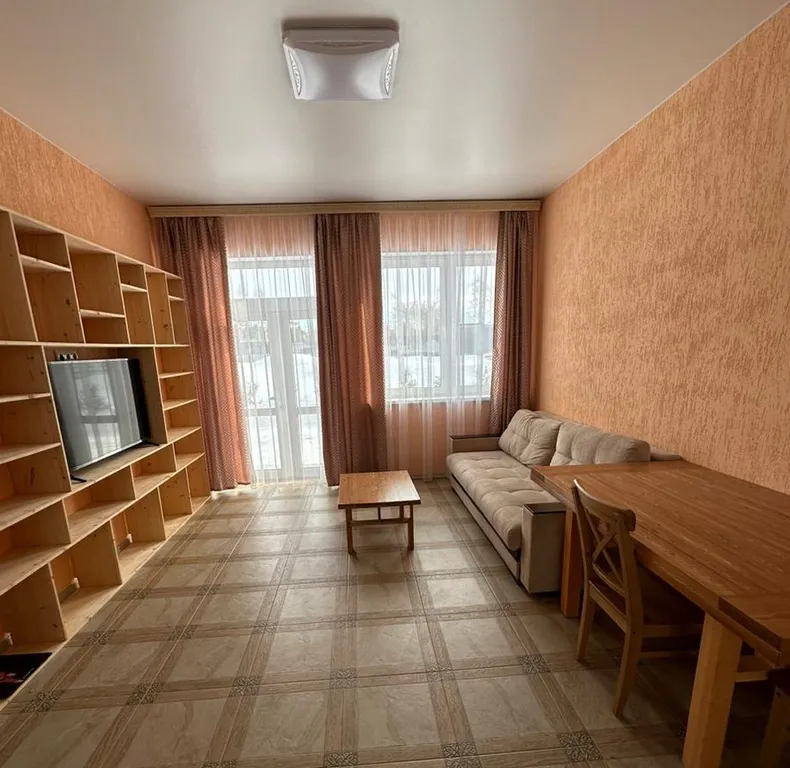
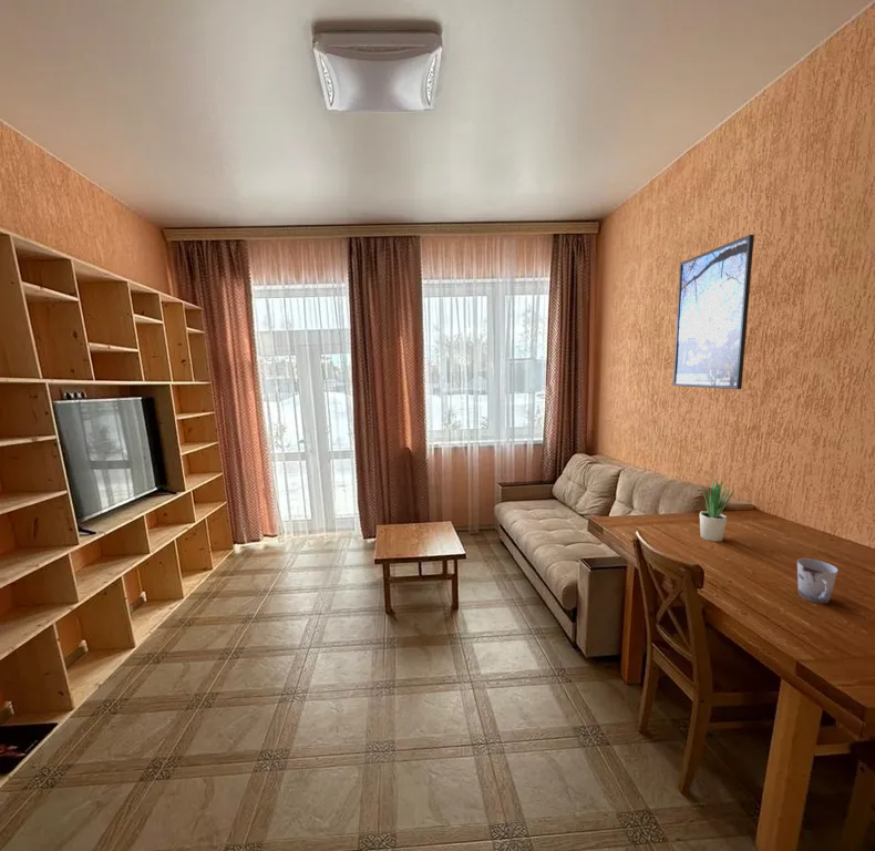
+ cup (817, 584)
+ potted plant (716, 506)
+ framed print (708, 320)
